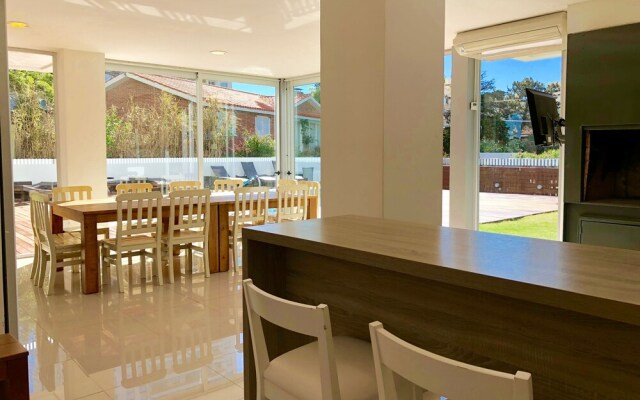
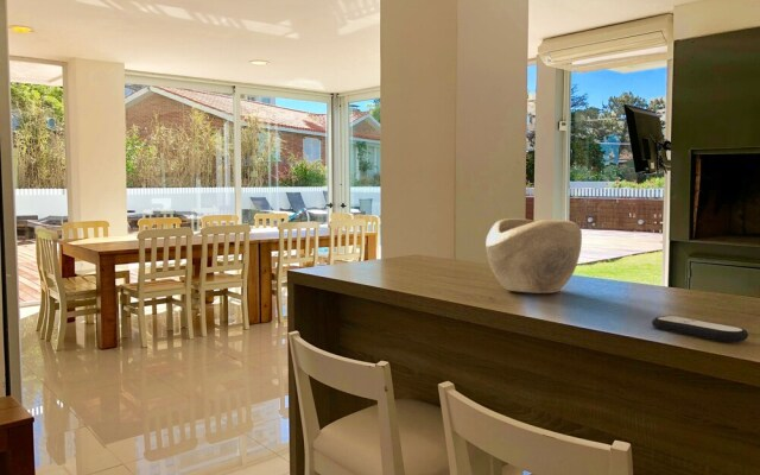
+ decorative bowl (531, 254)
+ remote control (698, 328)
